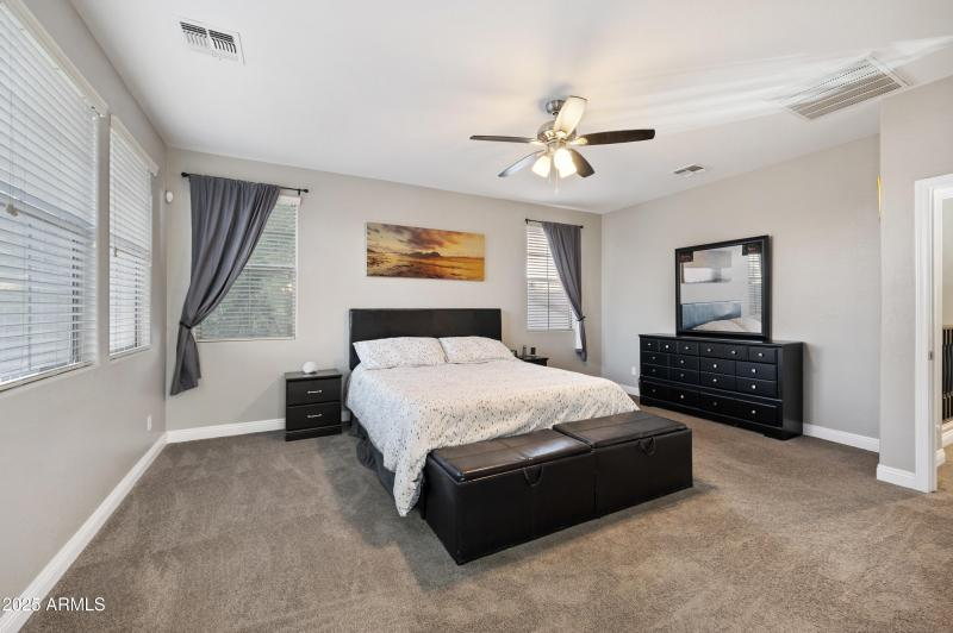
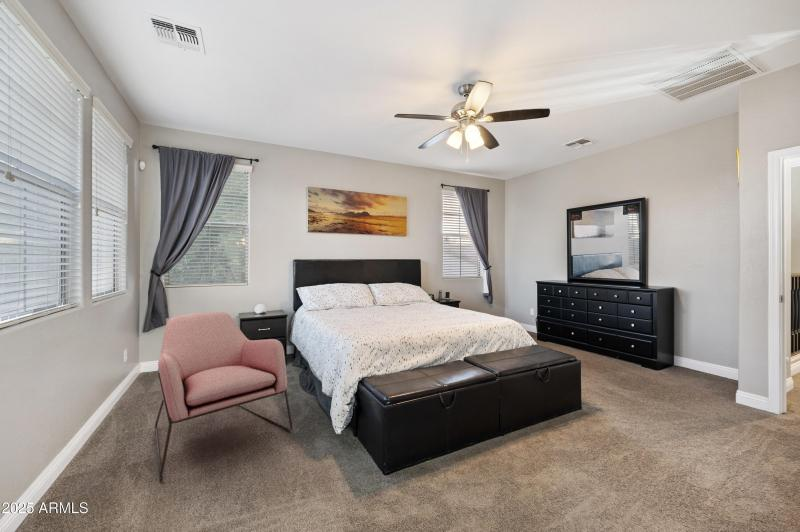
+ armchair (215, 375)
